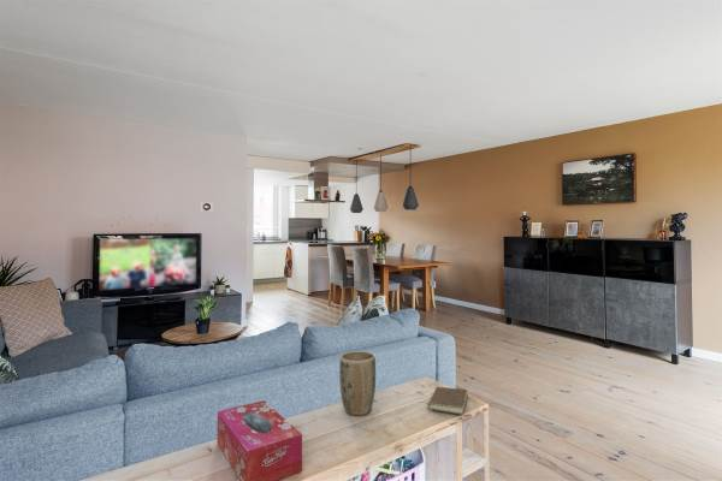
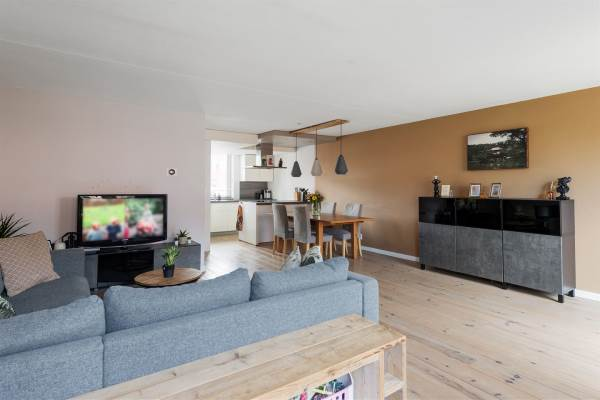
- tissue box (256, 439)
- book (443, 398)
- plant pot (357, 382)
